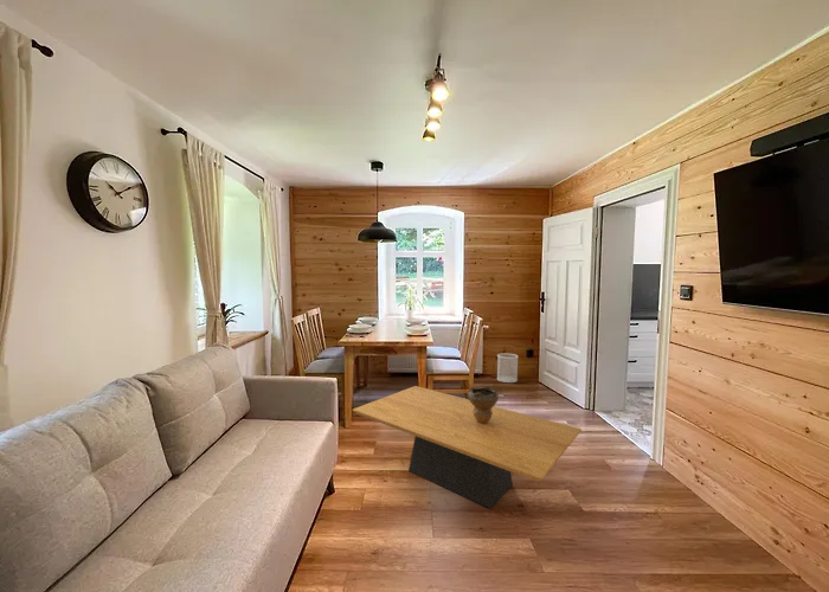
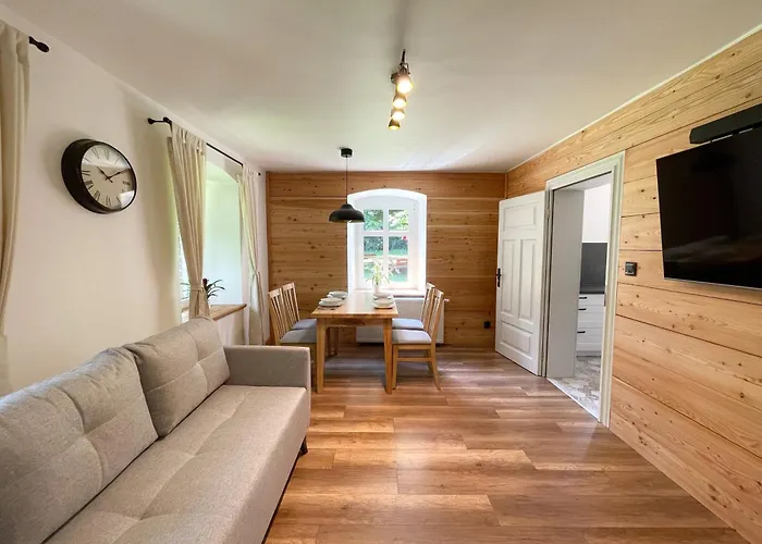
- decorative bowl (482, 404)
- wastebasket (507, 367)
- coffee table (458, 448)
